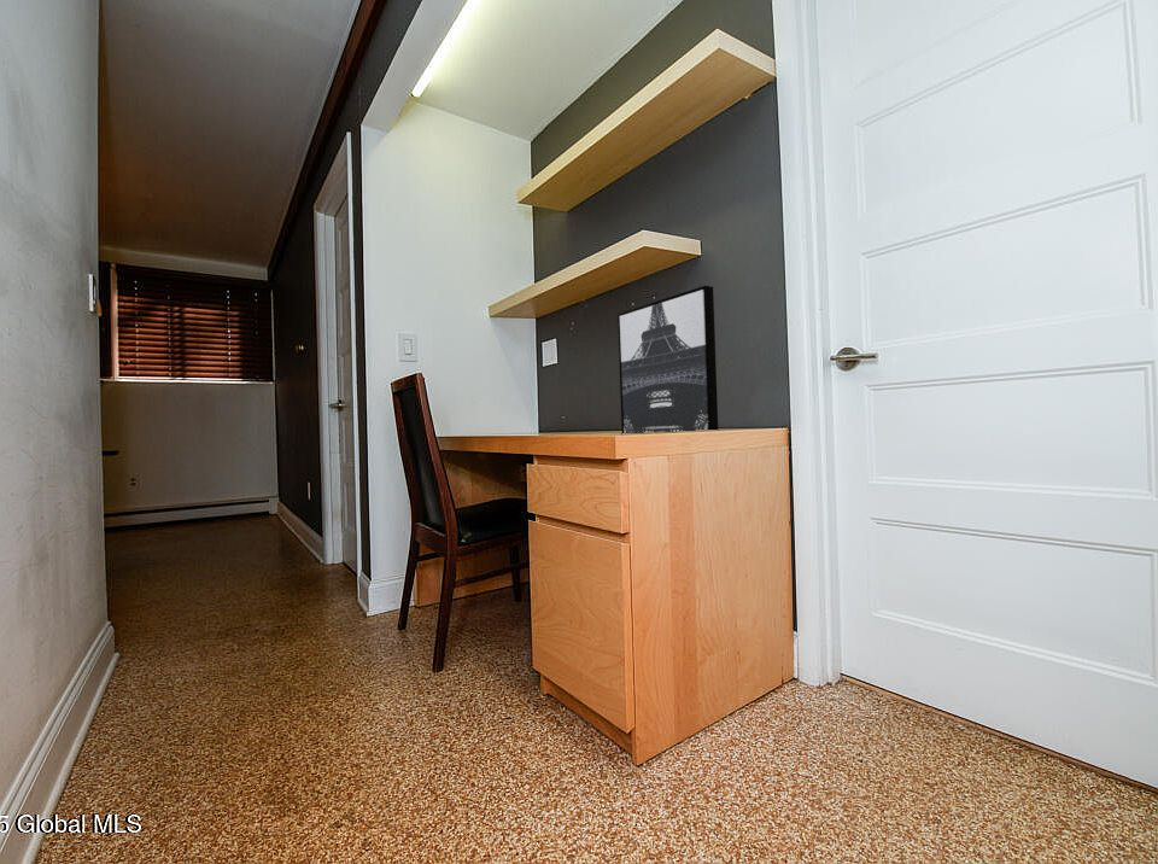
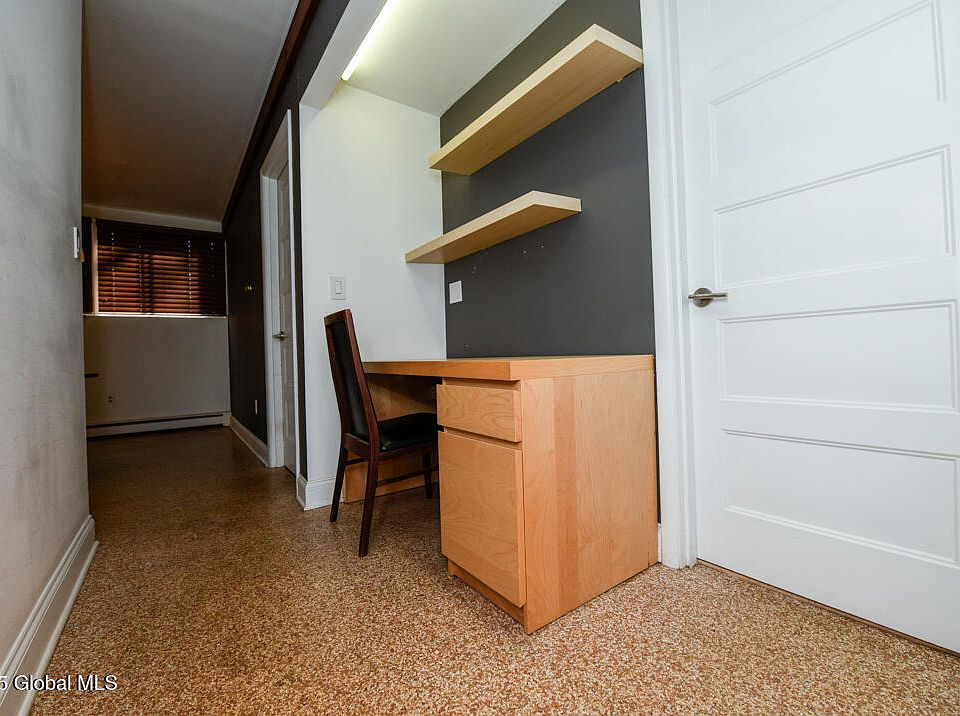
- wall art (663, 378)
